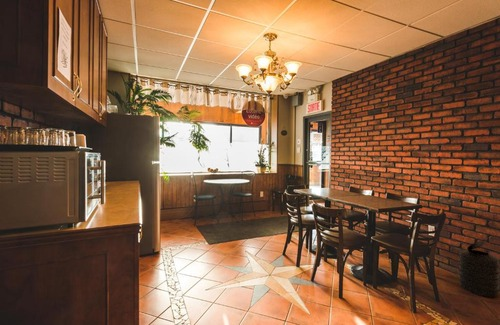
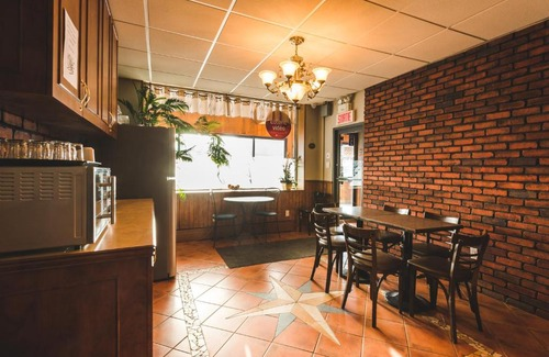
- trash can (478, 264)
